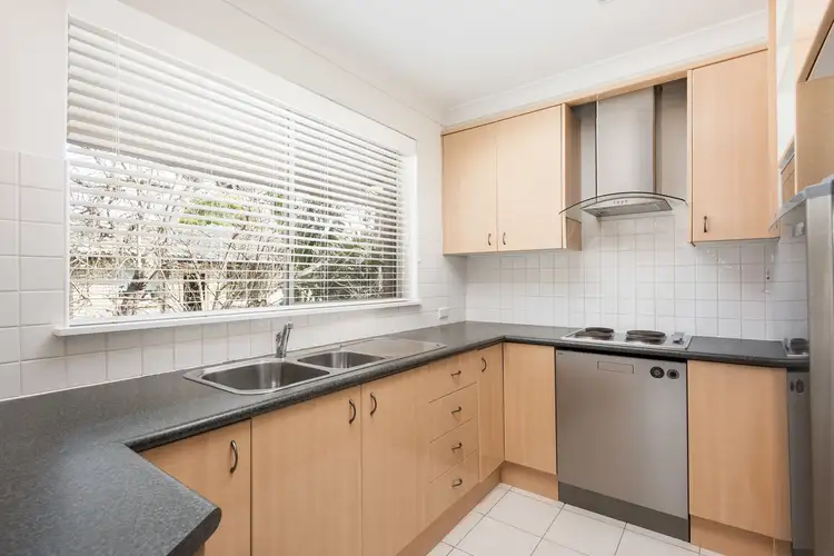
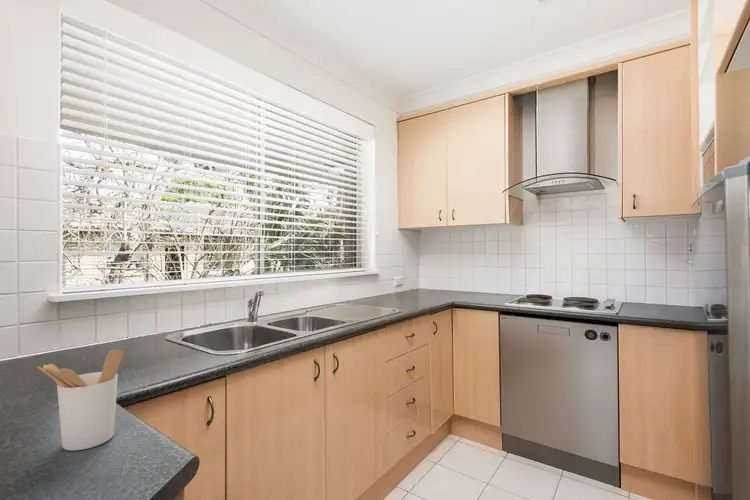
+ utensil holder (79, 399)
